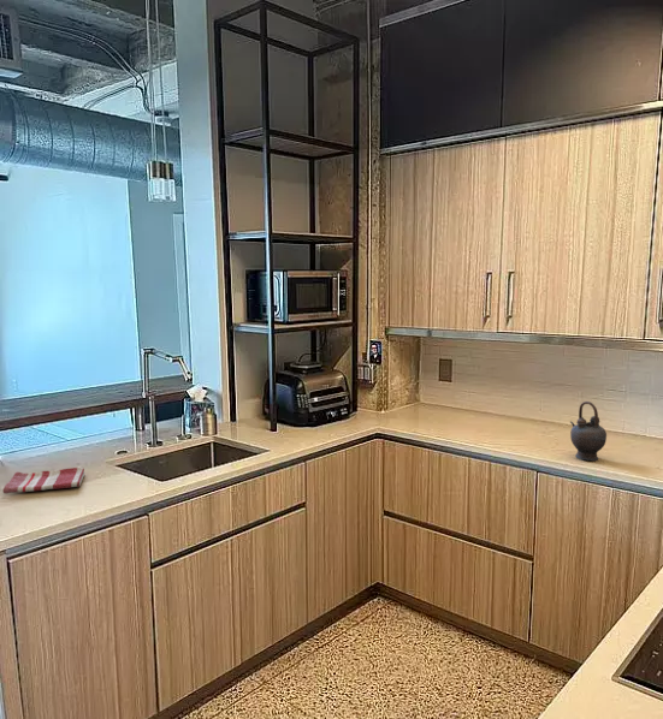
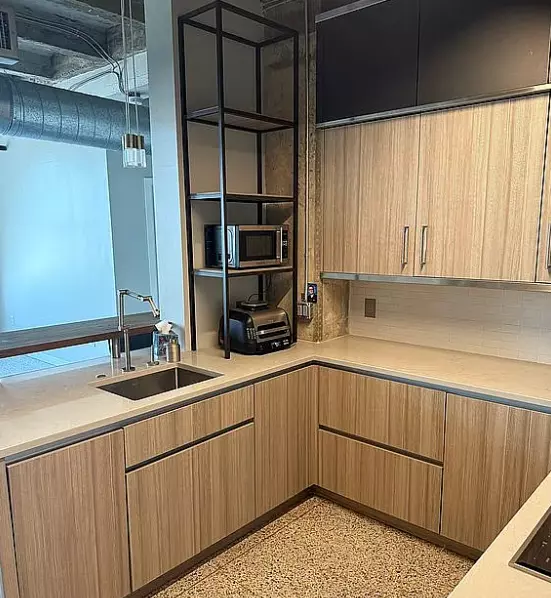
- dish towel (46, 480)
- teapot (585, 428)
